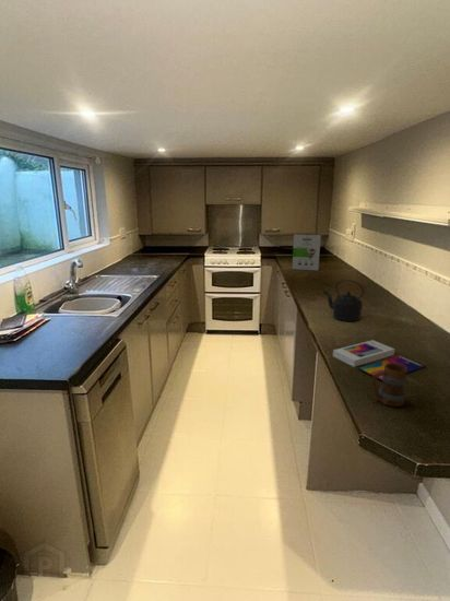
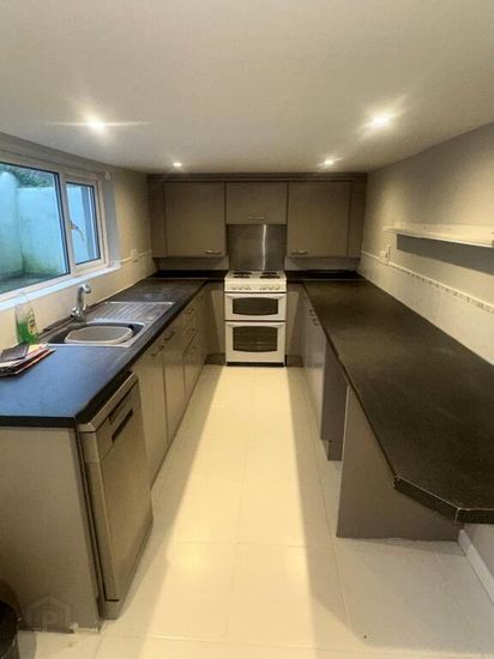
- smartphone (377, 358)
- cereal box (306, 251)
- kettle (342, 297)
- mug (388, 384)
